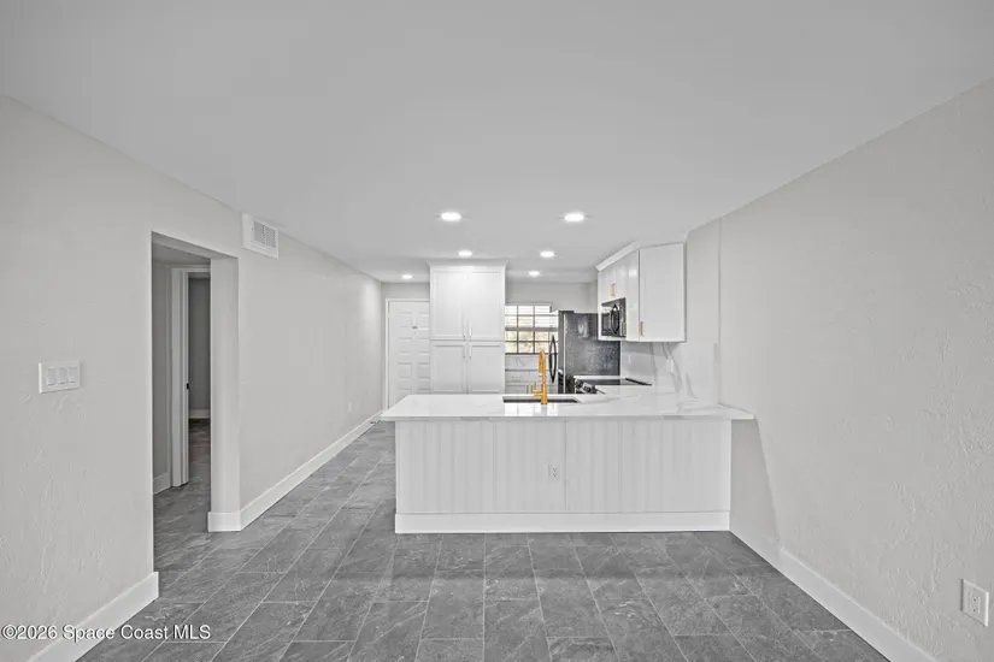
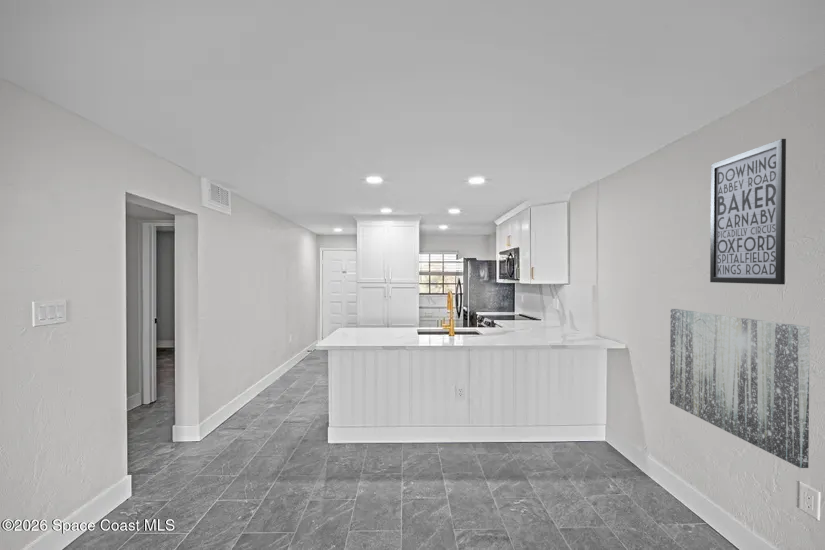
+ wall art (725, 372)
+ wall art (744, 218)
